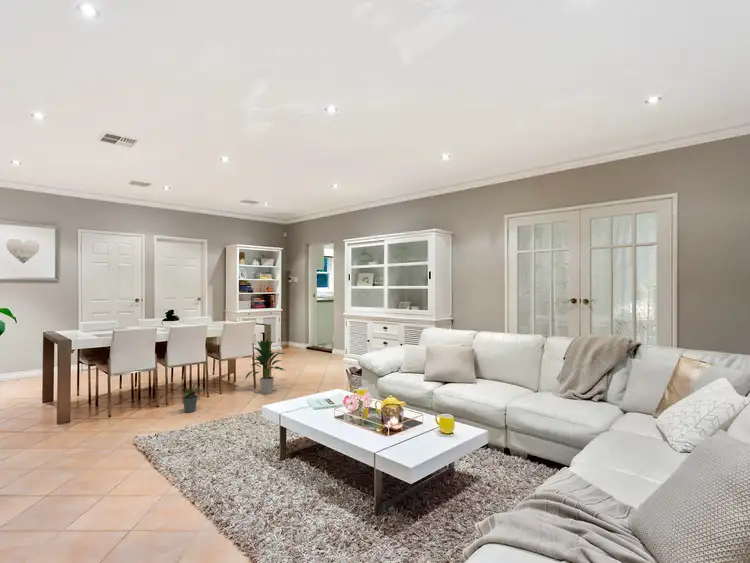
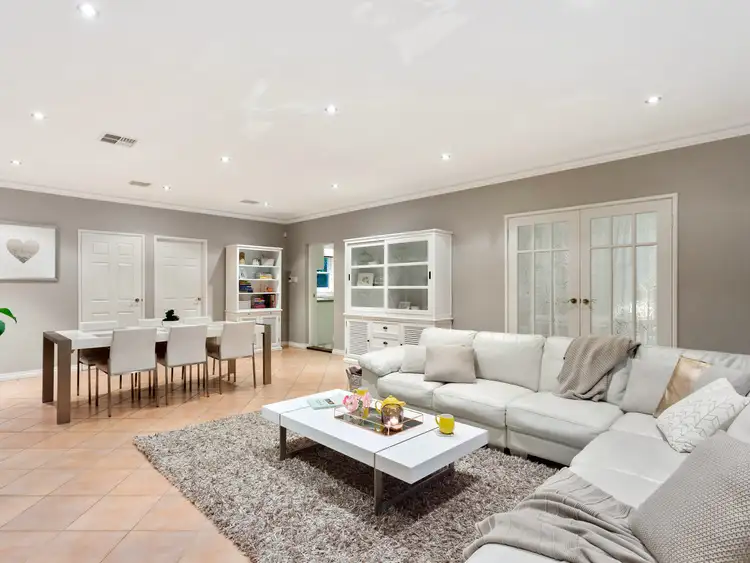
- indoor plant (265, 364)
- potted plant (192, 397)
